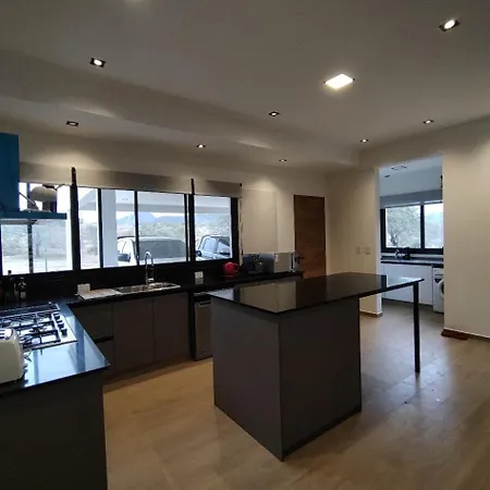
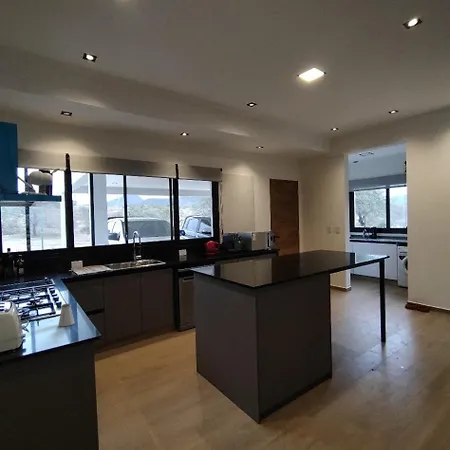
+ saltshaker (66, 314)
